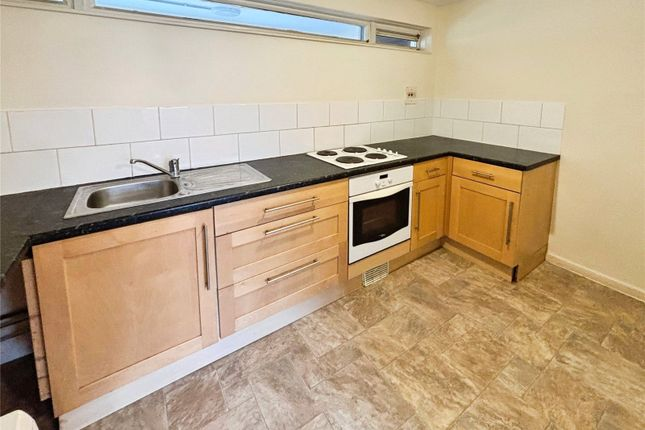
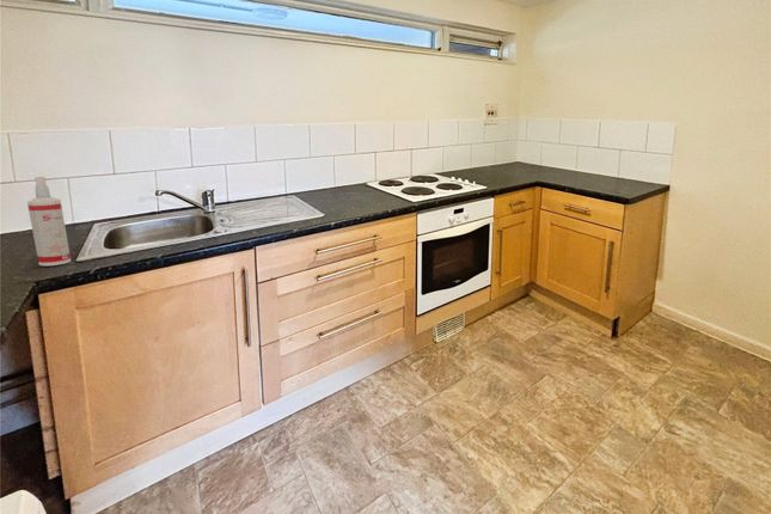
+ spray bottle (47, 220)
